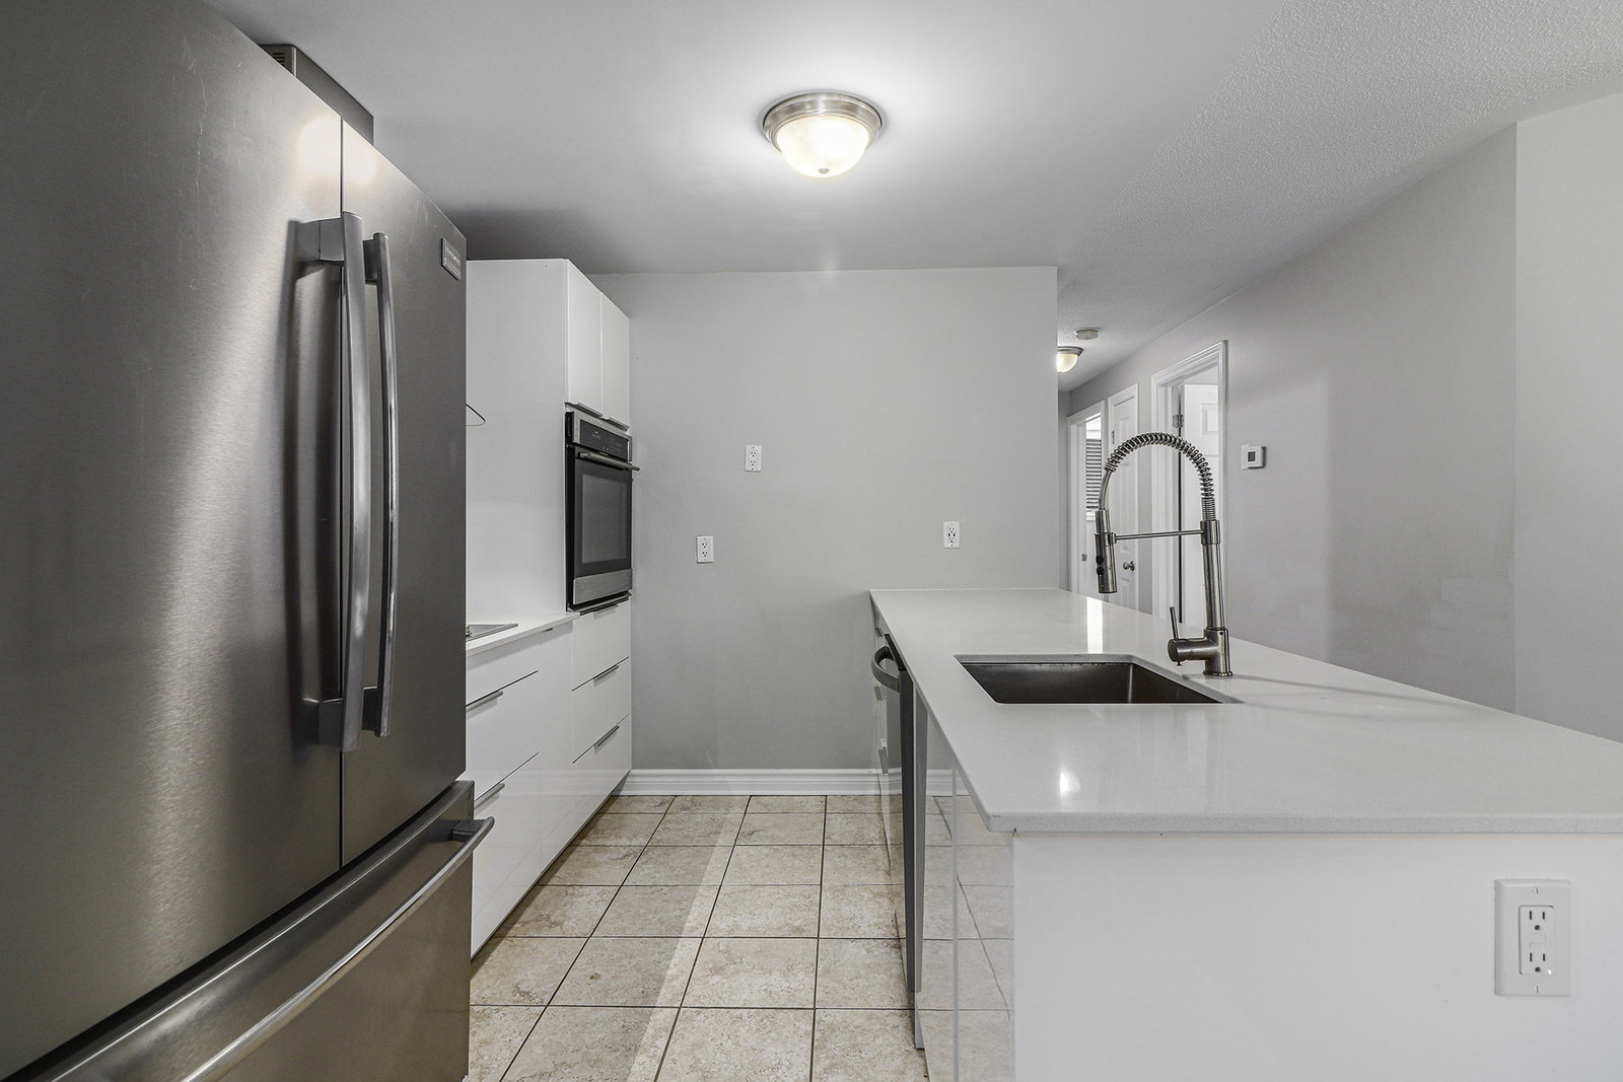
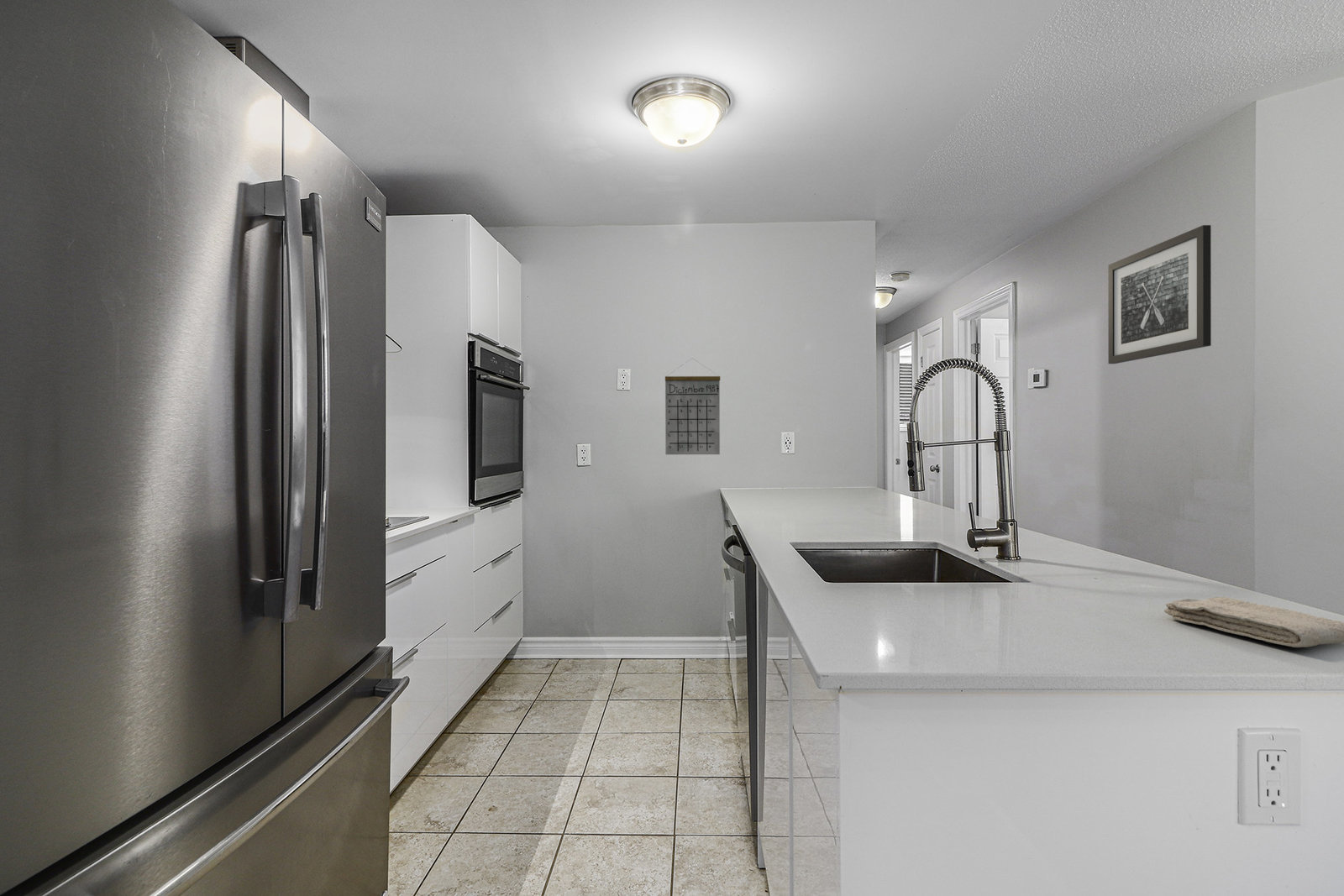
+ calendar (692, 406)
+ washcloth (1254, 618)
+ wall art (1154, 301)
